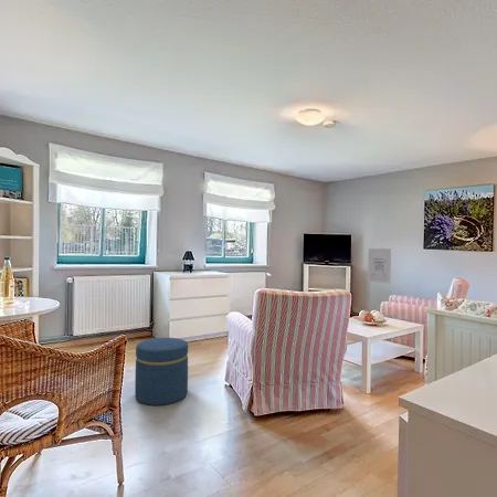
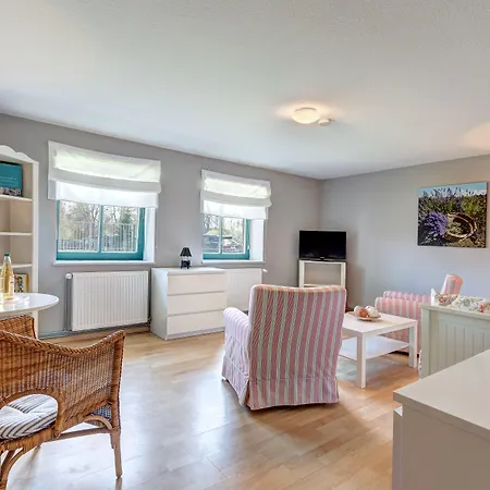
- wall art (379, 265)
- ottoman (161, 368)
